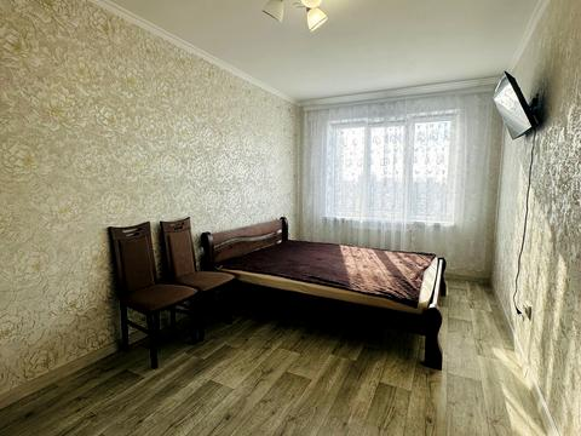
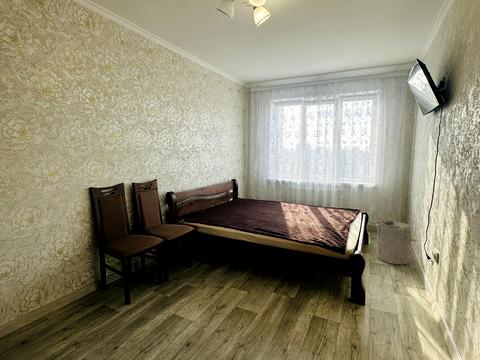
+ laundry hamper (394, 239)
